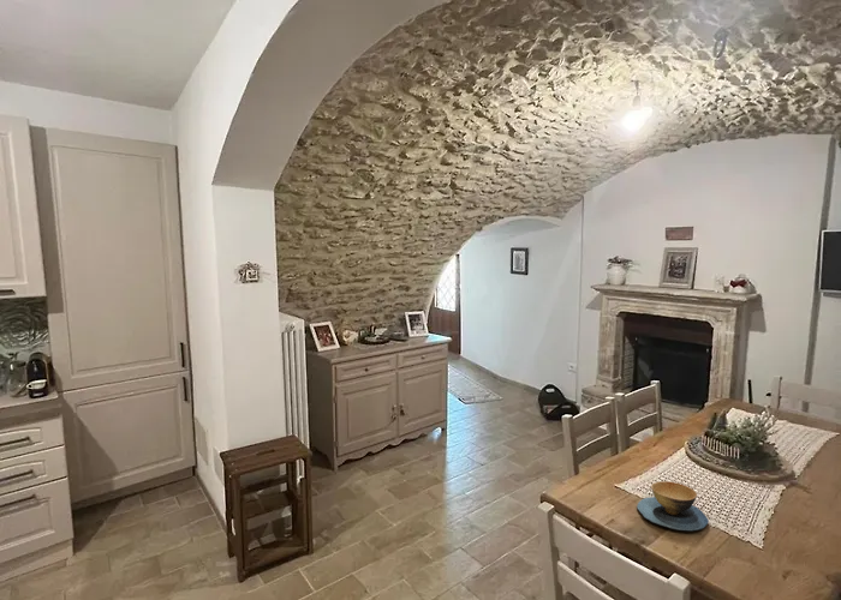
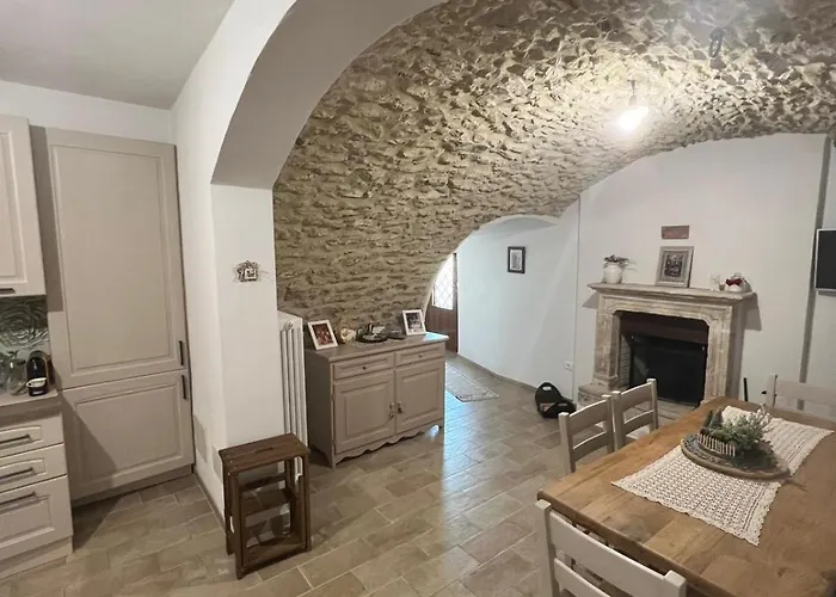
- wooden bowl (672, 502)
